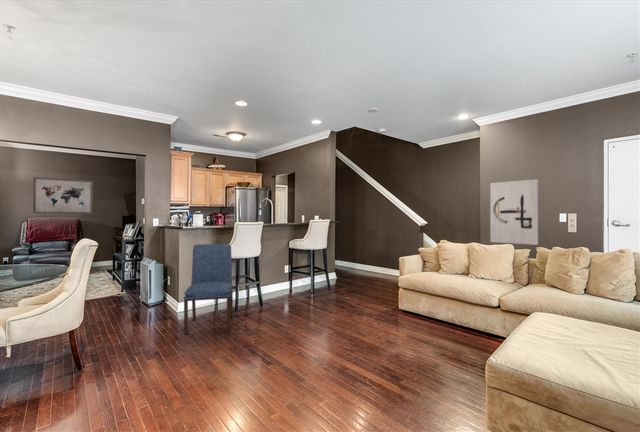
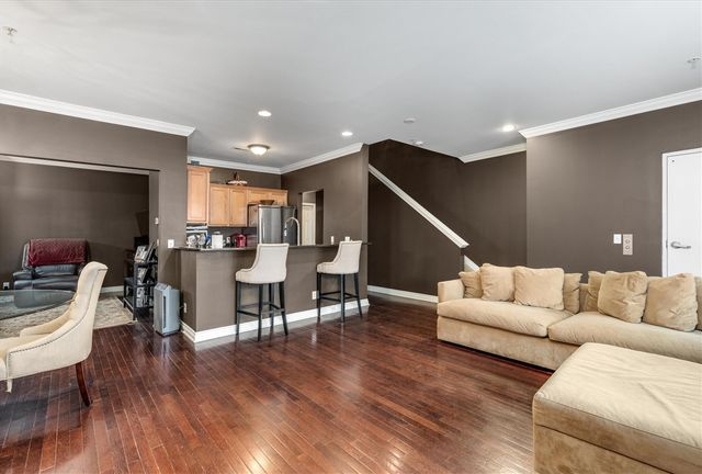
- wall art (513, 212)
- wall art (64, 196)
- dining chair (210, 285)
